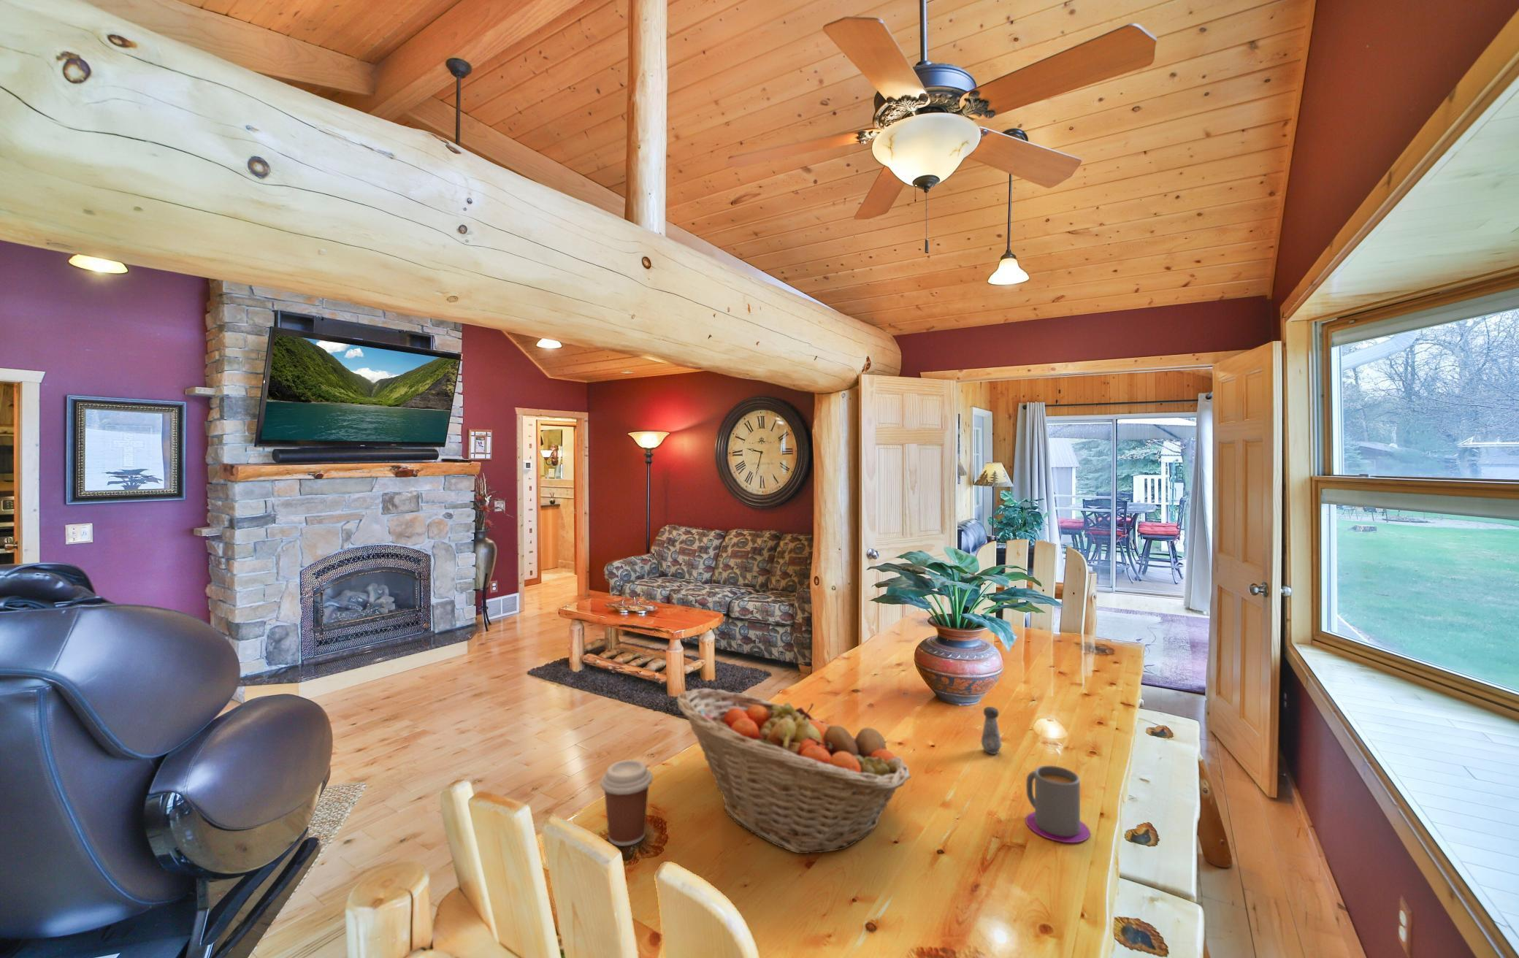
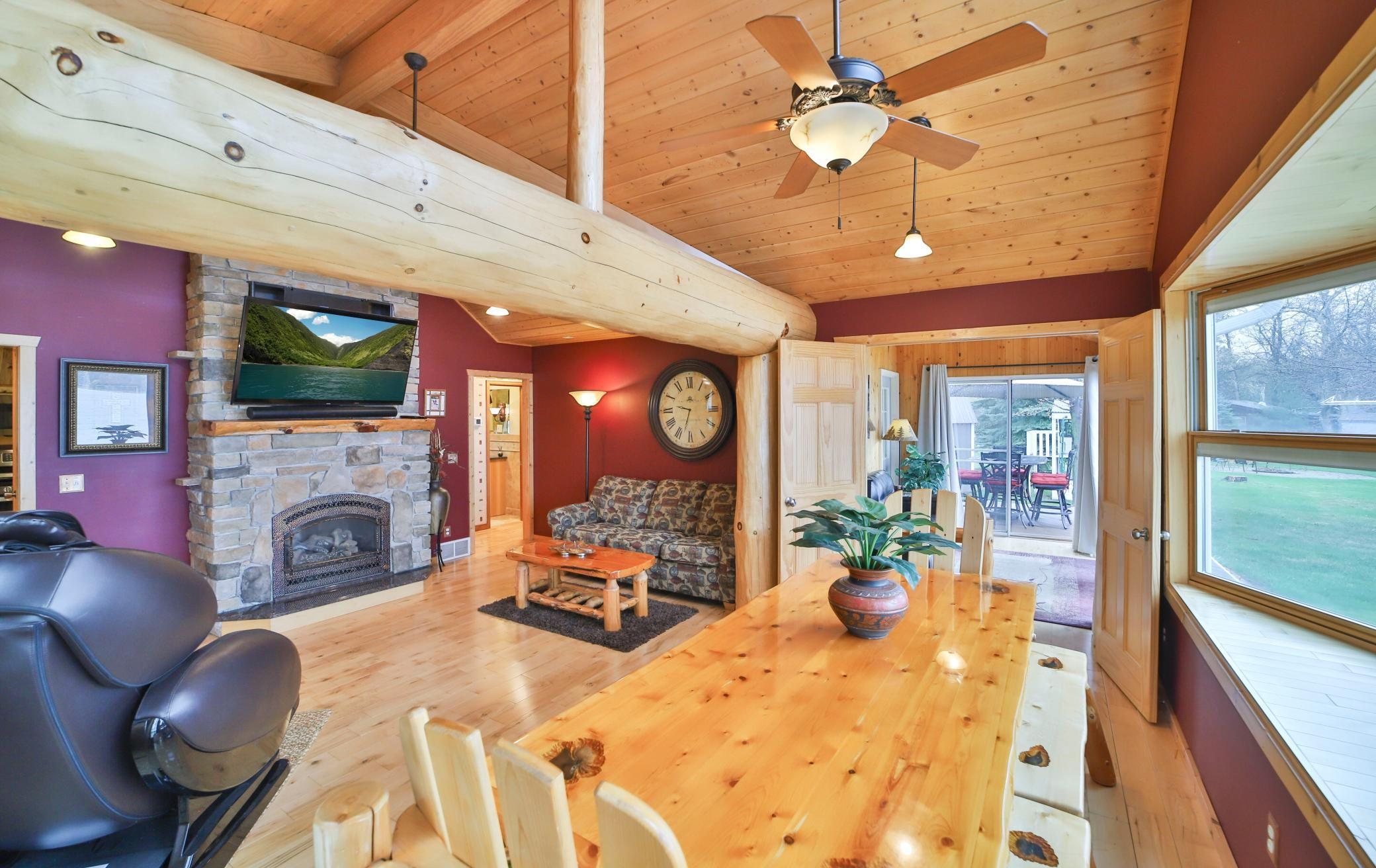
- mug (1054, 798)
- coffee cup (627, 801)
- fruit basket (787, 751)
- salt shaker (991, 730)
